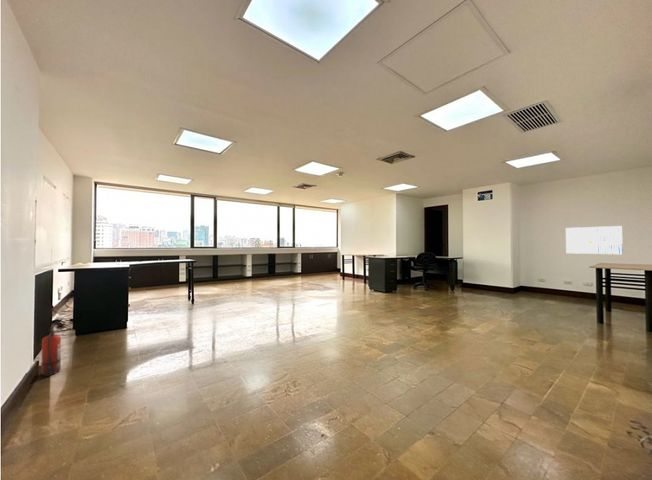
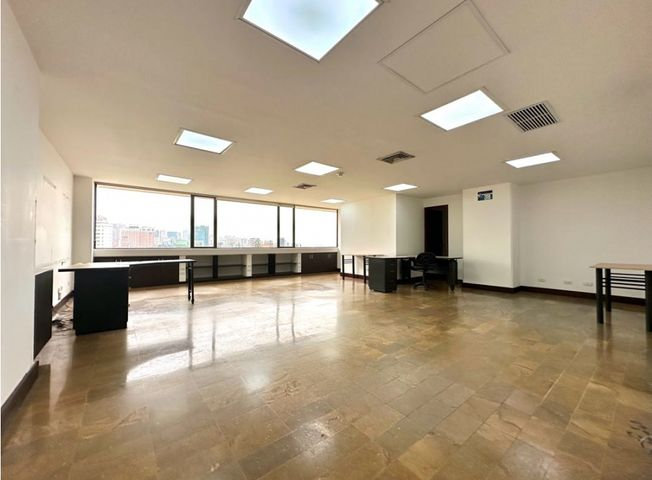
- fire extinguisher (50, 349)
- wall art (592, 240)
